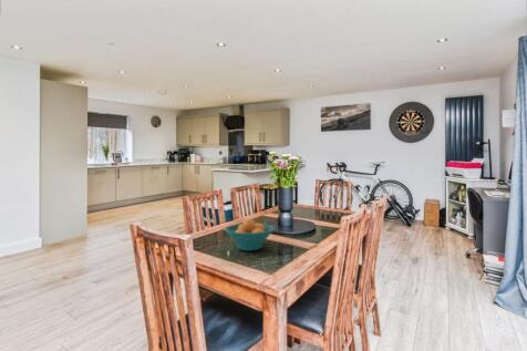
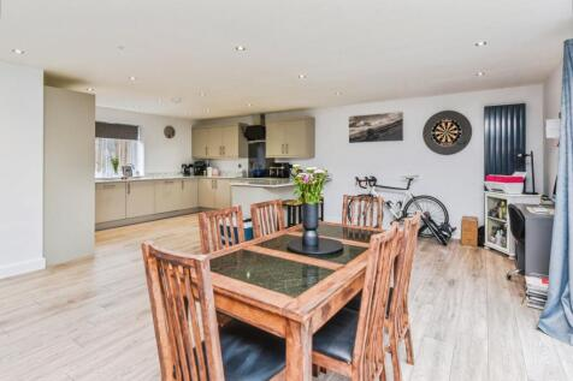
- fruit bowl (249, 233)
